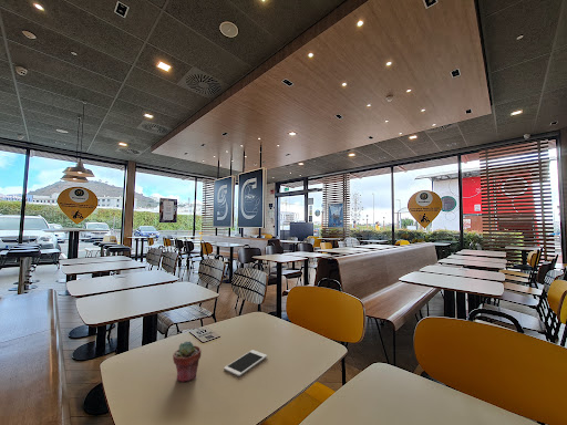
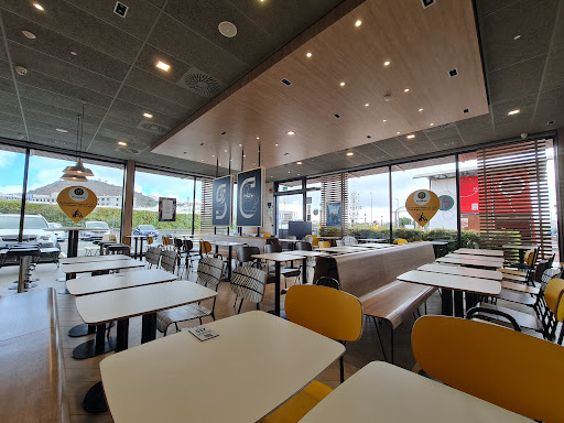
- cell phone (246, 362)
- potted succulent (187, 359)
